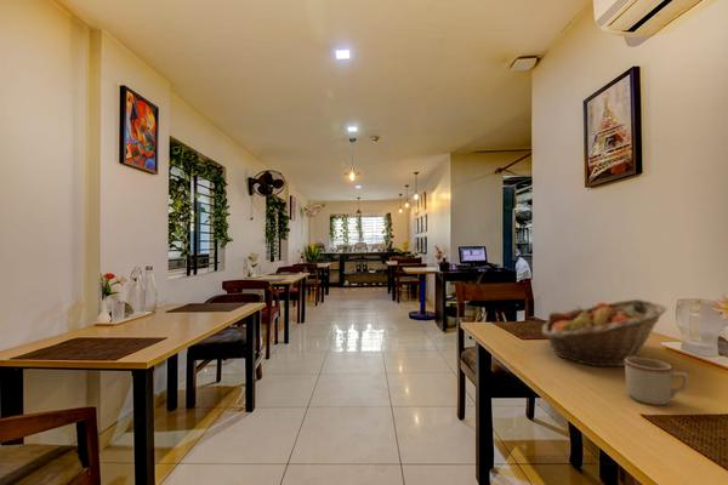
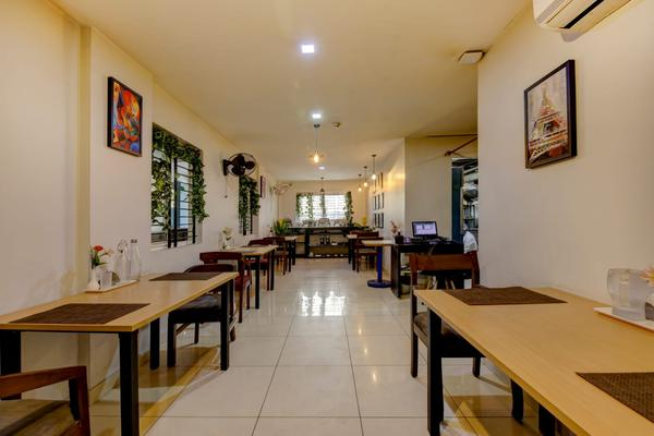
- fruit basket (598, 326)
- mug (655, 381)
